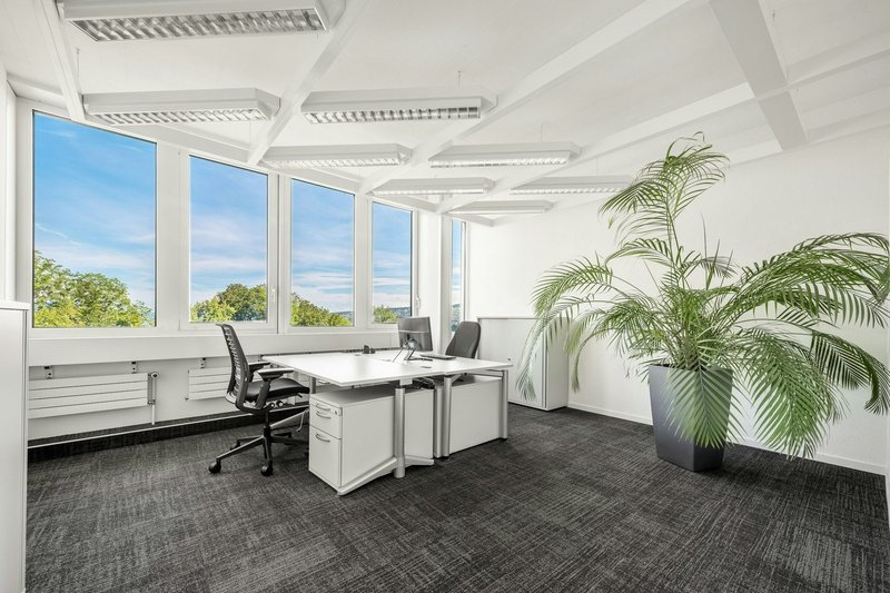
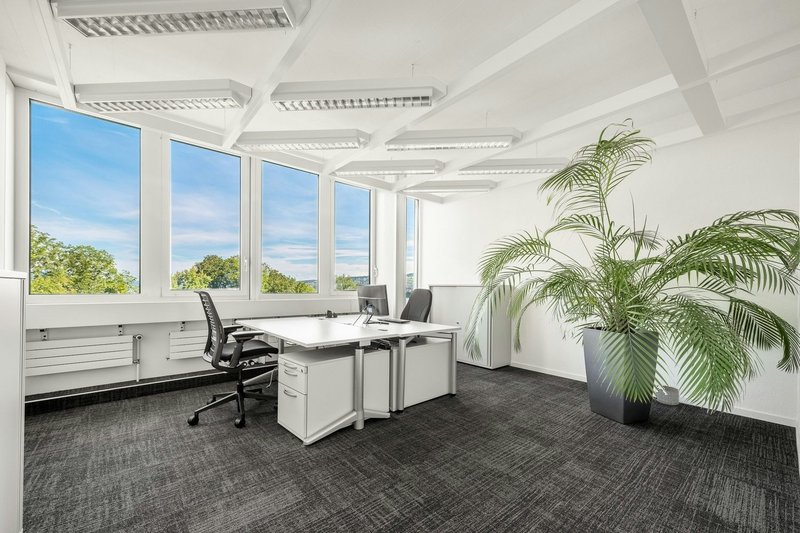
+ planter (667, 395)
